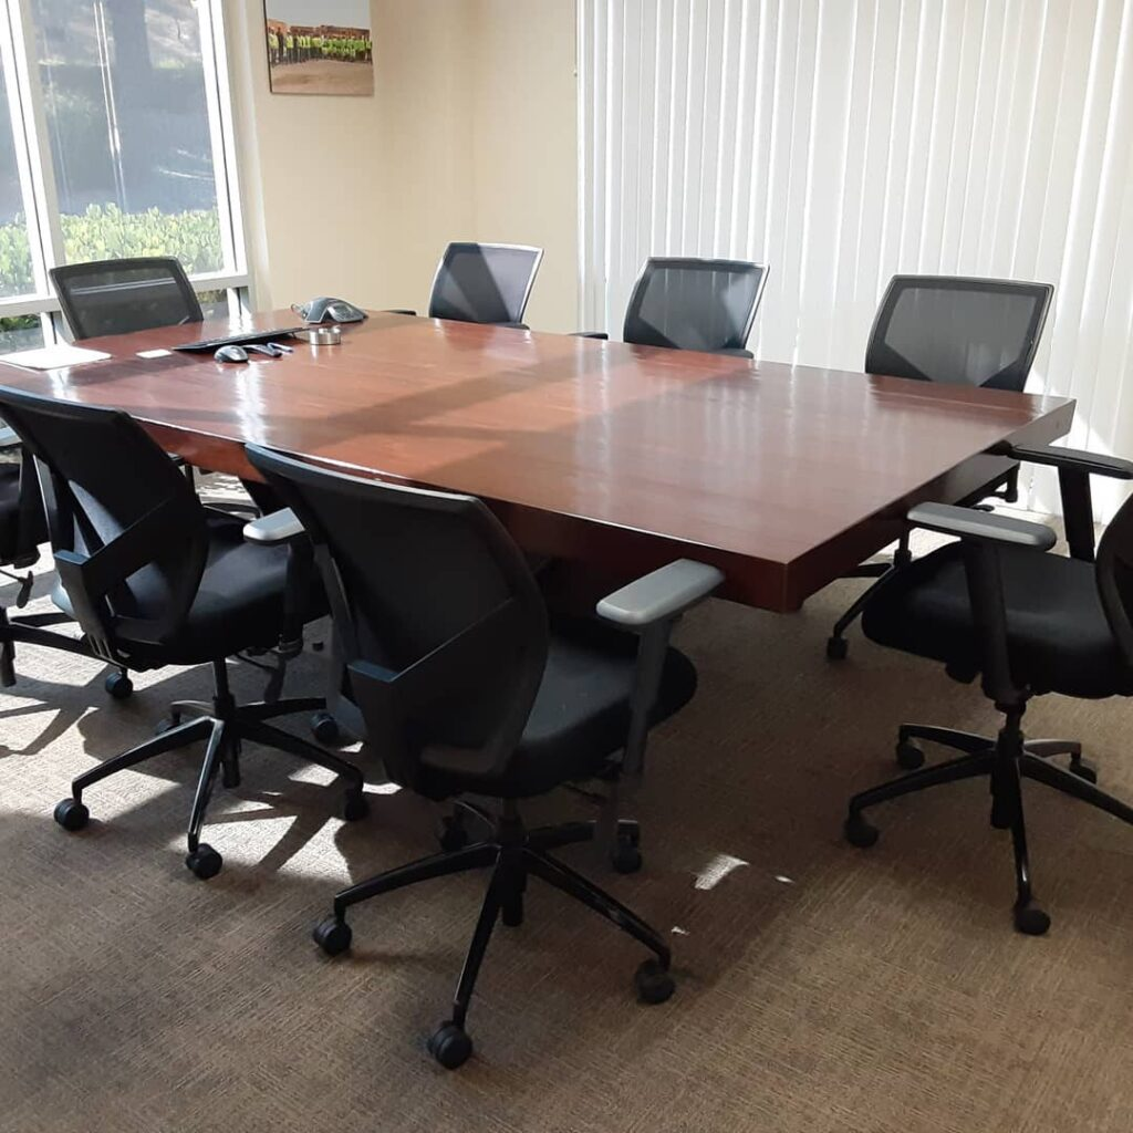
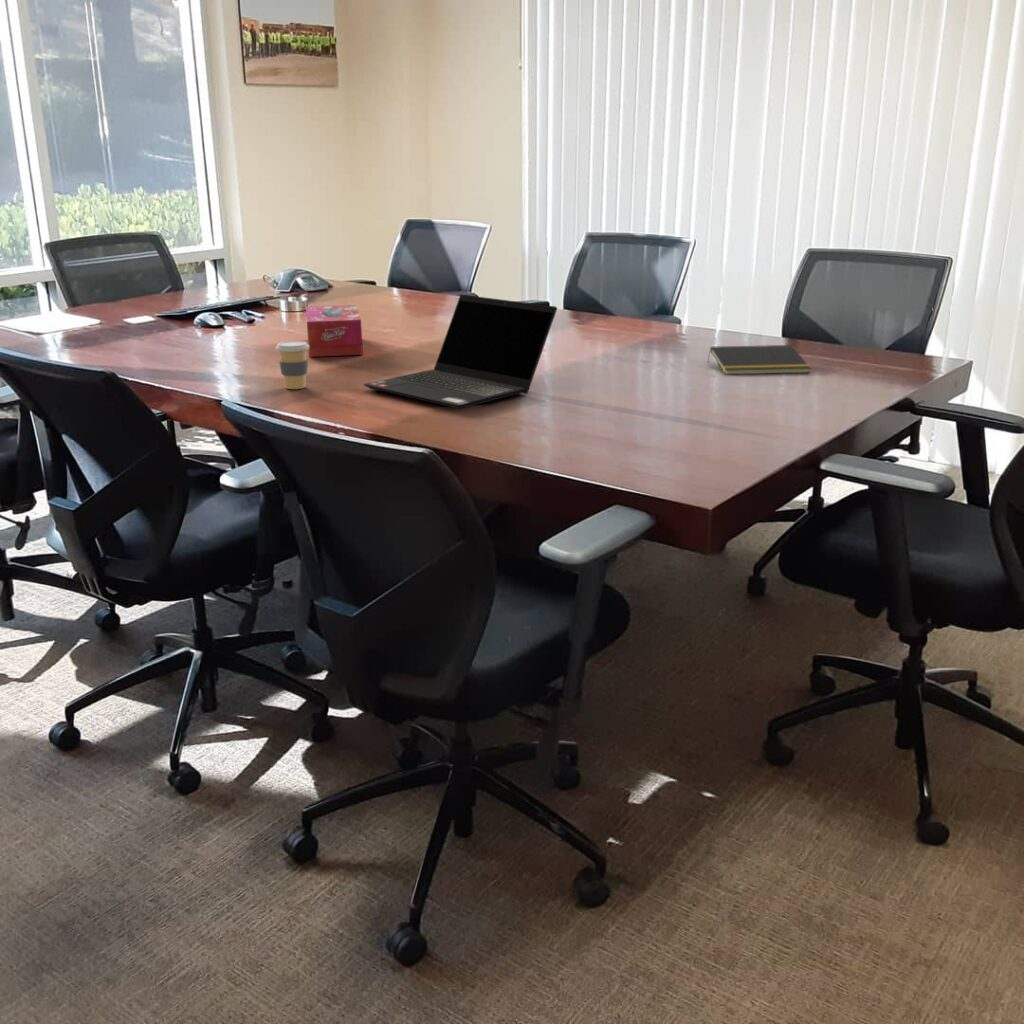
+ tissue box (333, 329)
+ notepad (759, 359)
+ laptop computer (459, 348)
+ coffee cup (293, 365)
